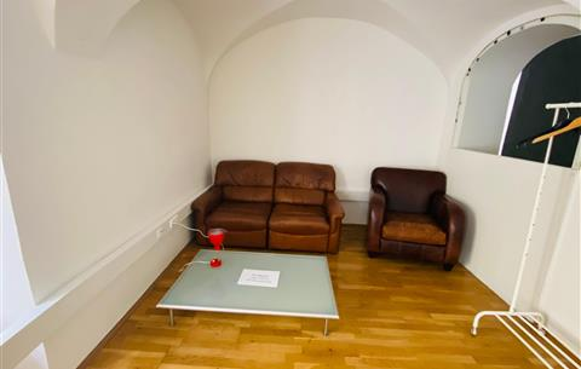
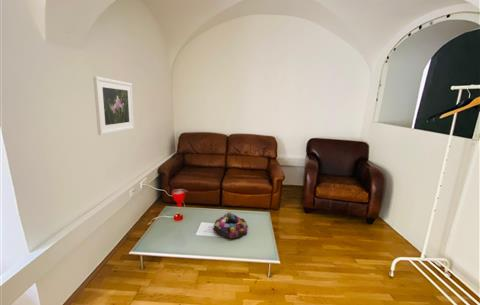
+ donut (230, 223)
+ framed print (116, 106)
